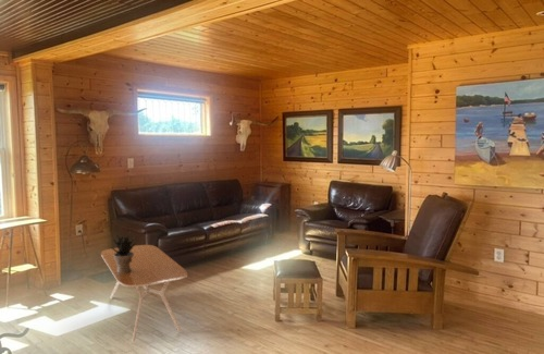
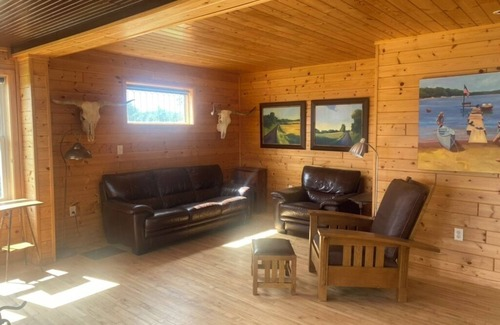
- potted plant (125, 251)
- coffee table (140, 285)
